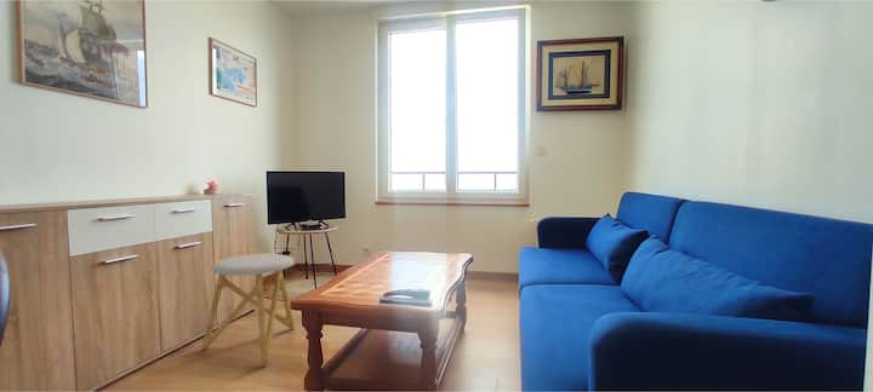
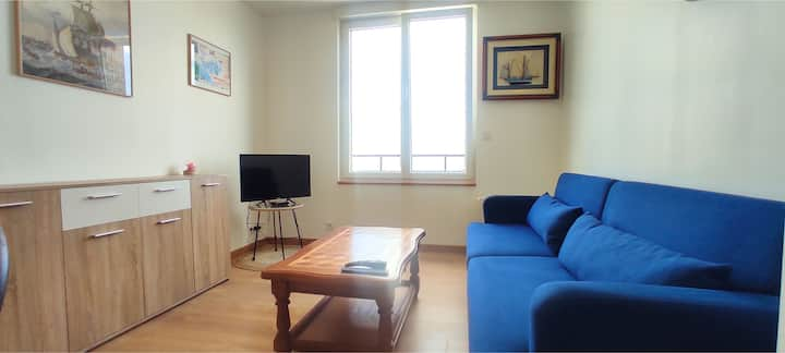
- stool (247, 301)
